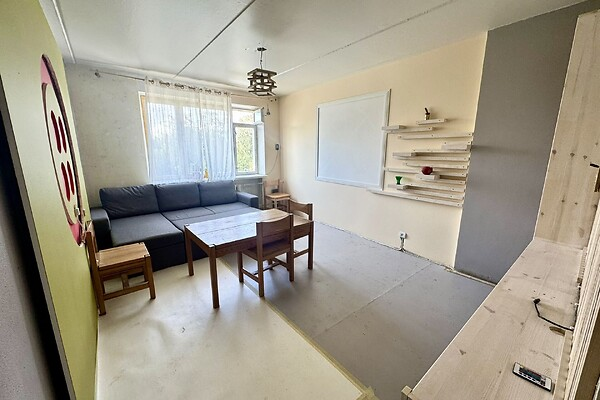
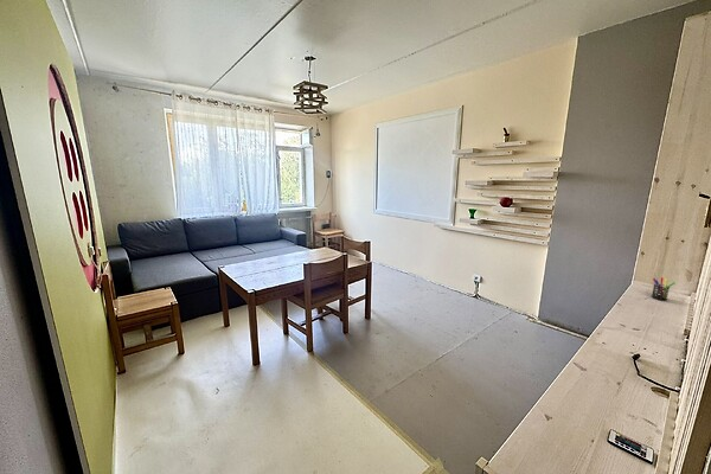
+ pen holder (662, 287)
